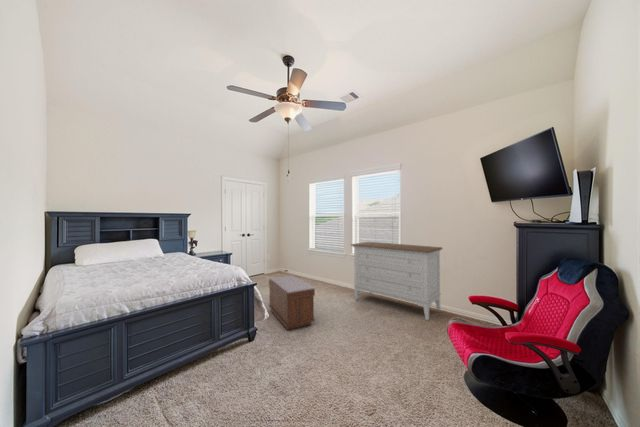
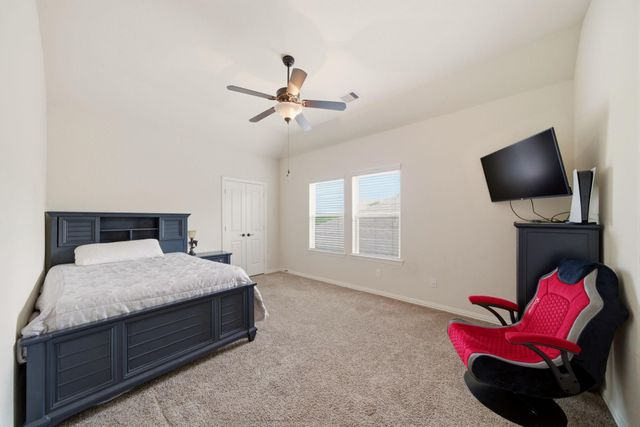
- bench (290, 299)
- dresser (394, 275)
